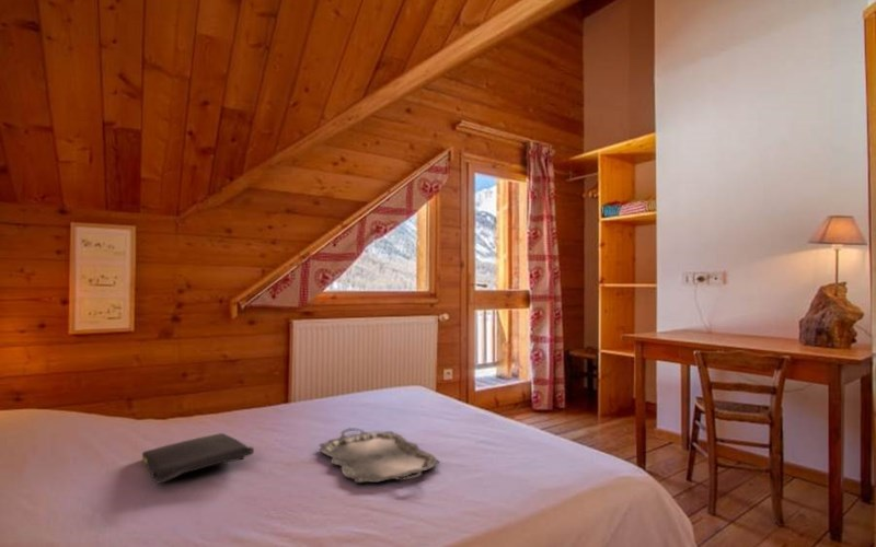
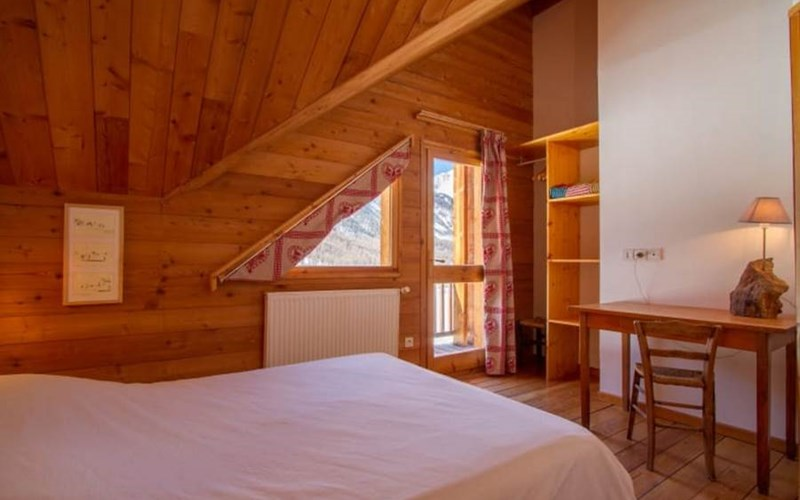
- serving tray (376, 453)
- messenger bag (196, 455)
